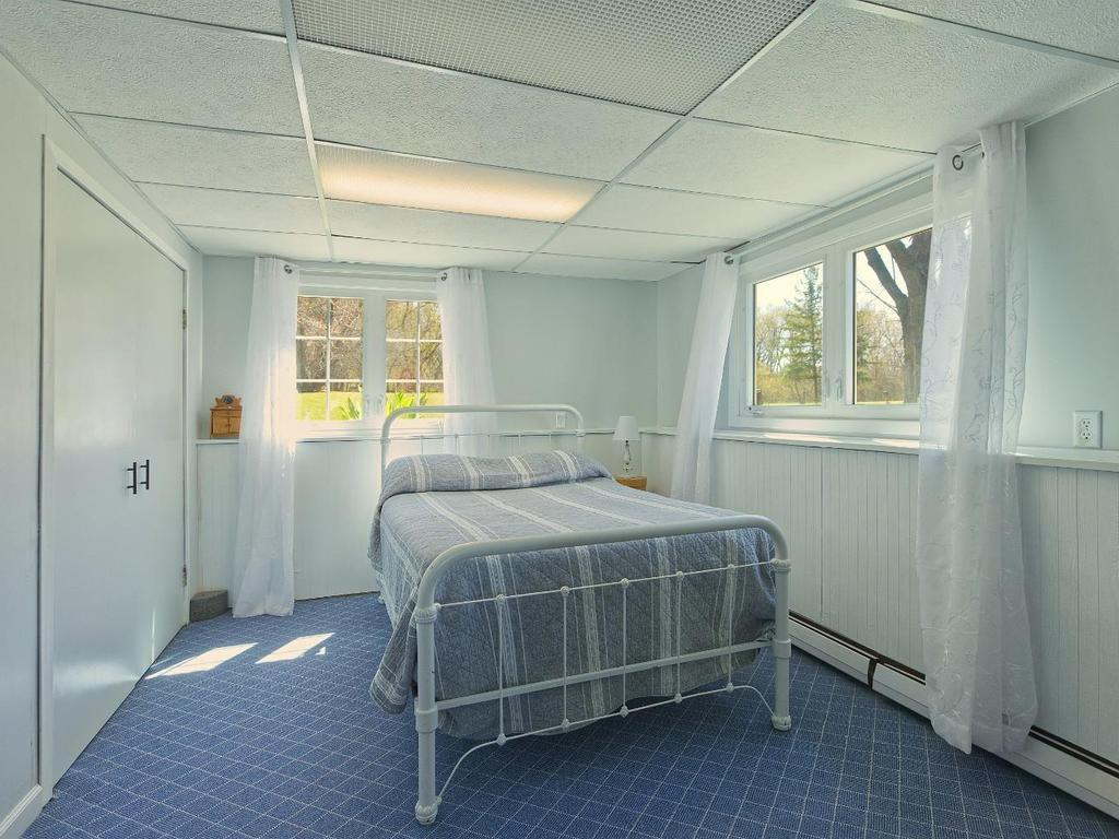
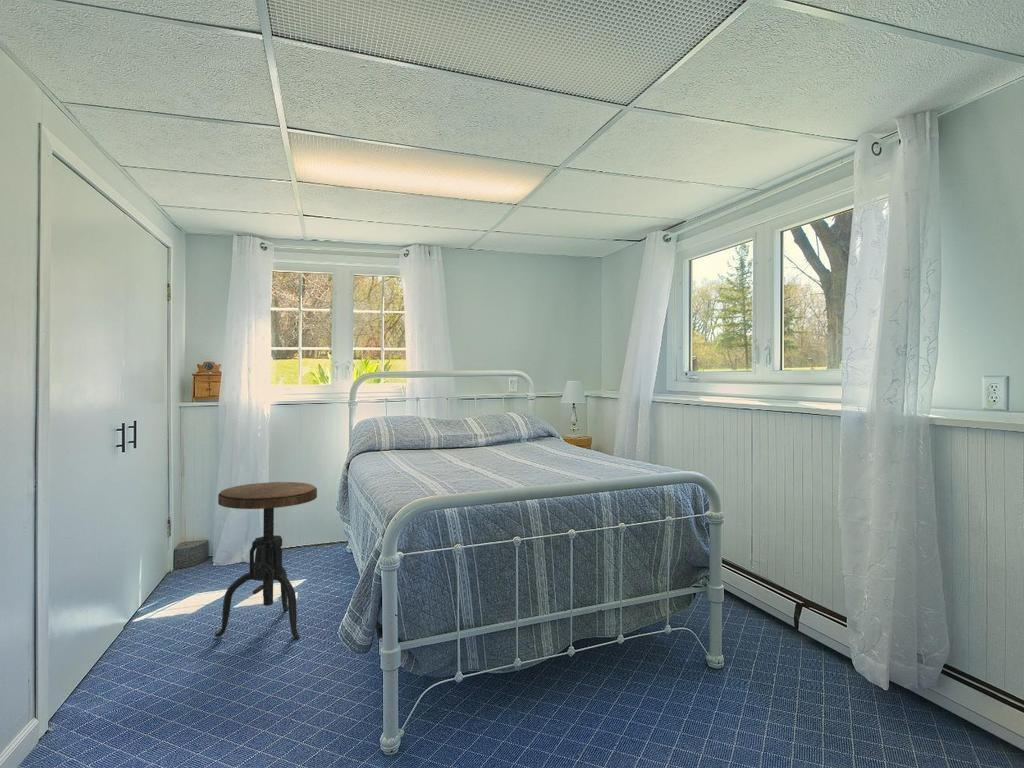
+ side table (269, 558)
